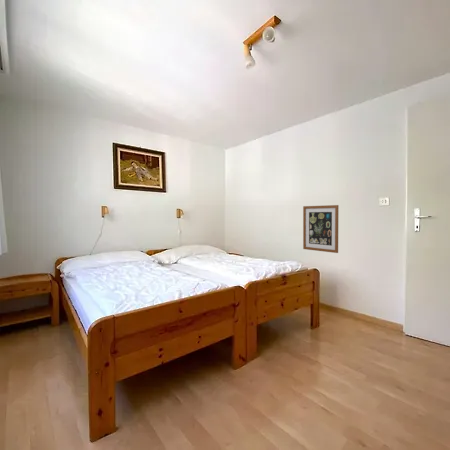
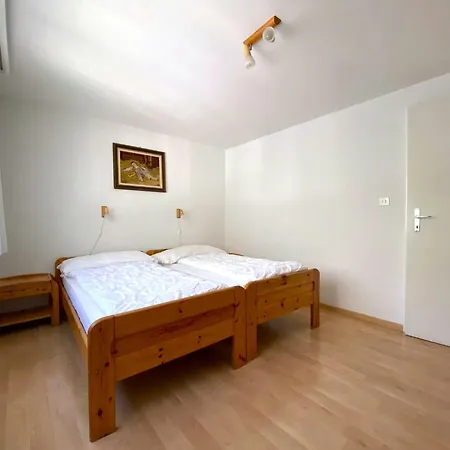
- wall art (319, 228)
